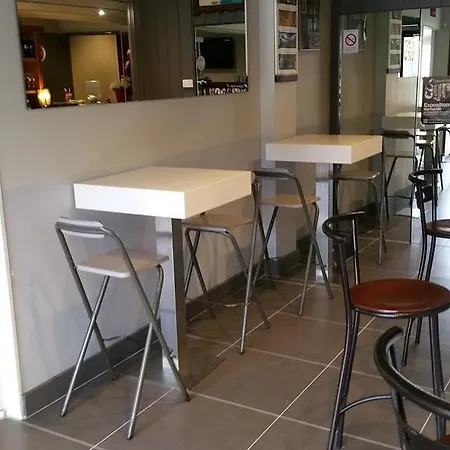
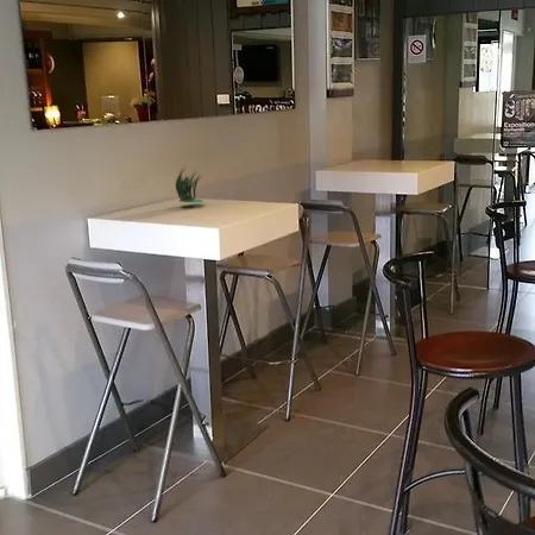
+ succulent plant (181, 184)
